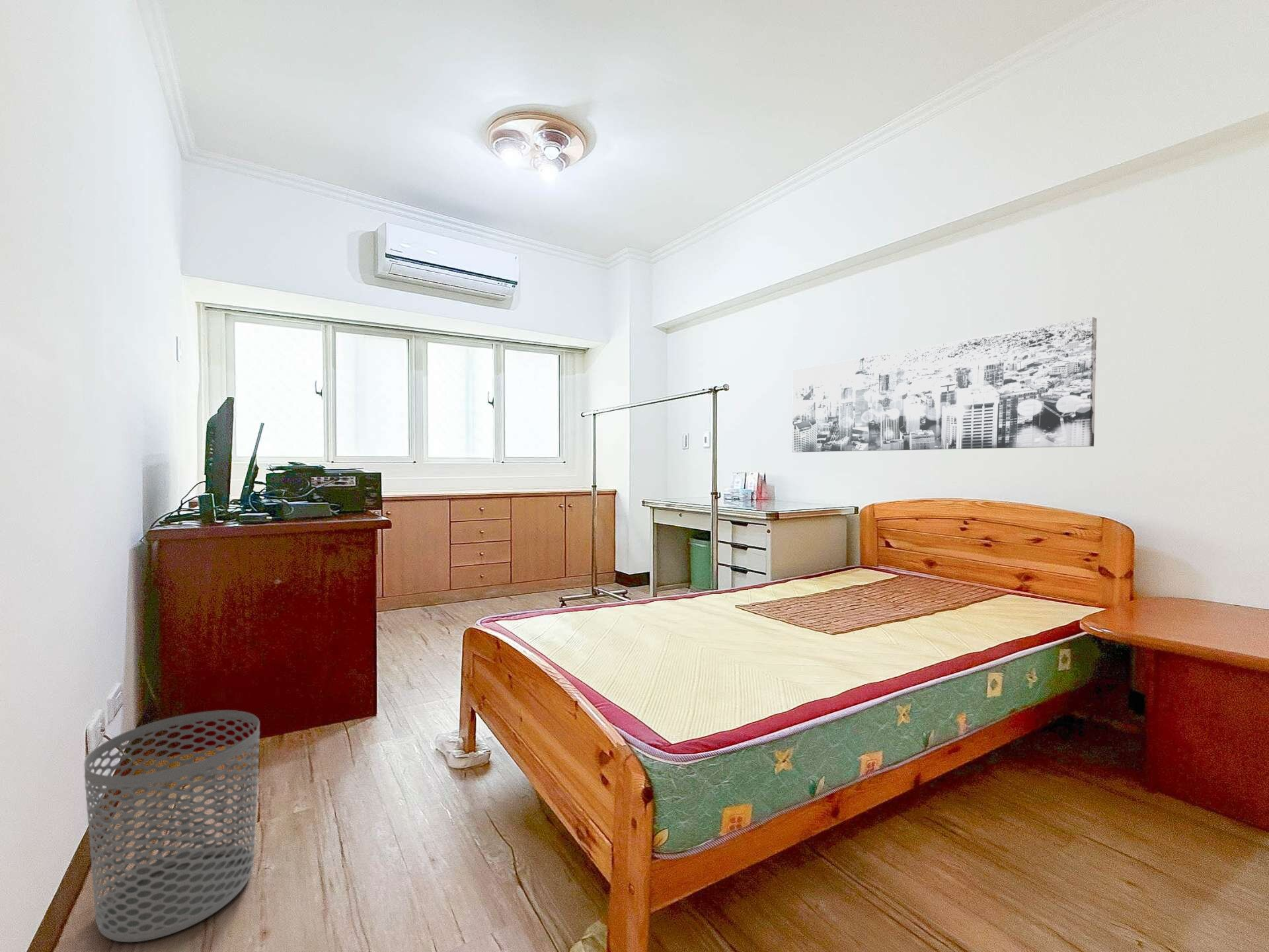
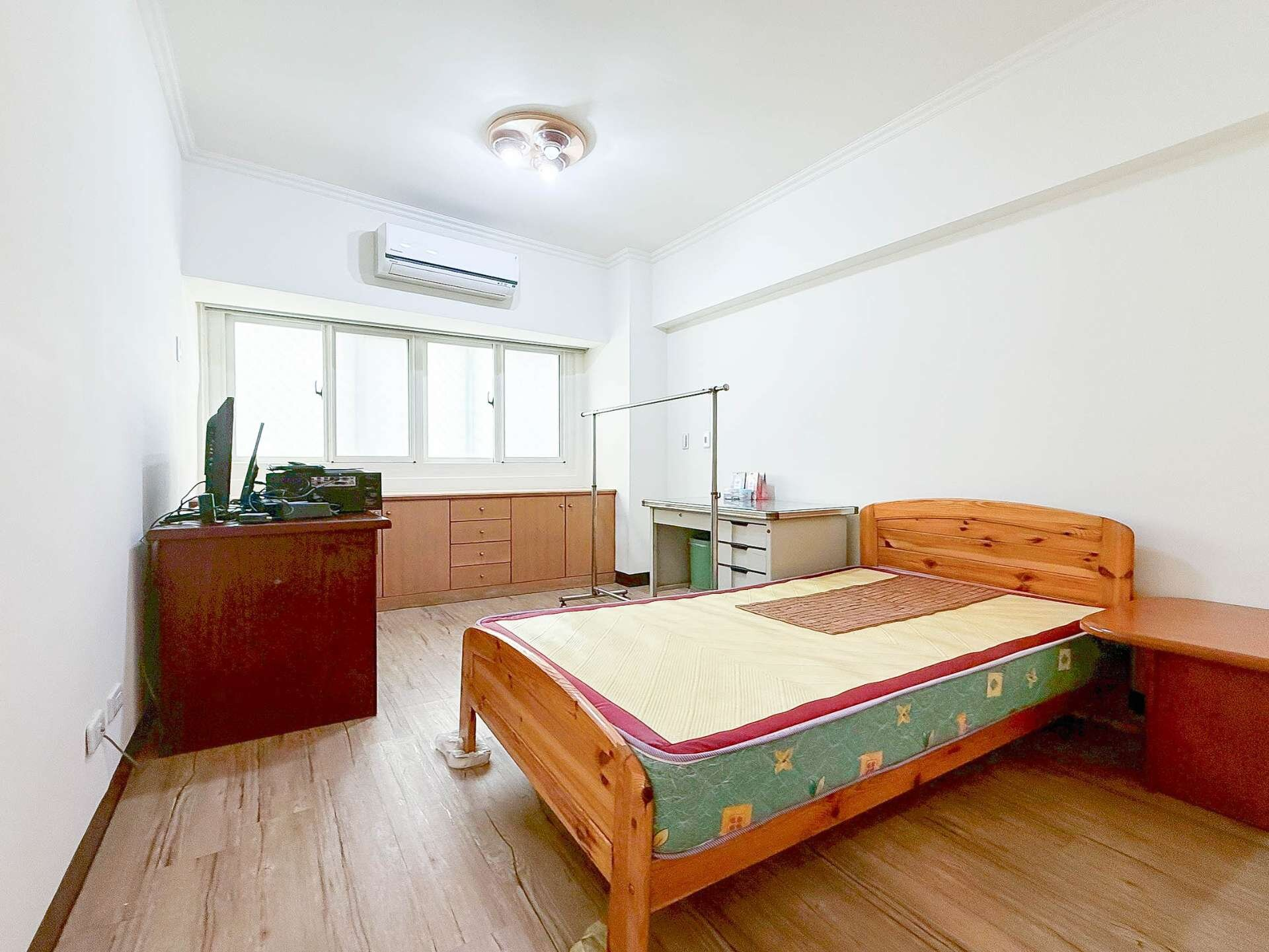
- wall art (911, 400)
- waste bin (179, 817)
